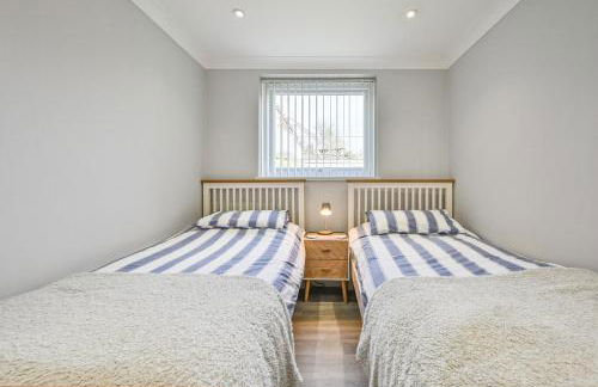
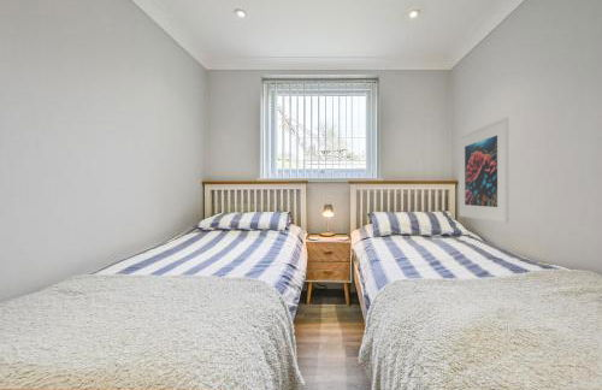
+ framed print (479, 173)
